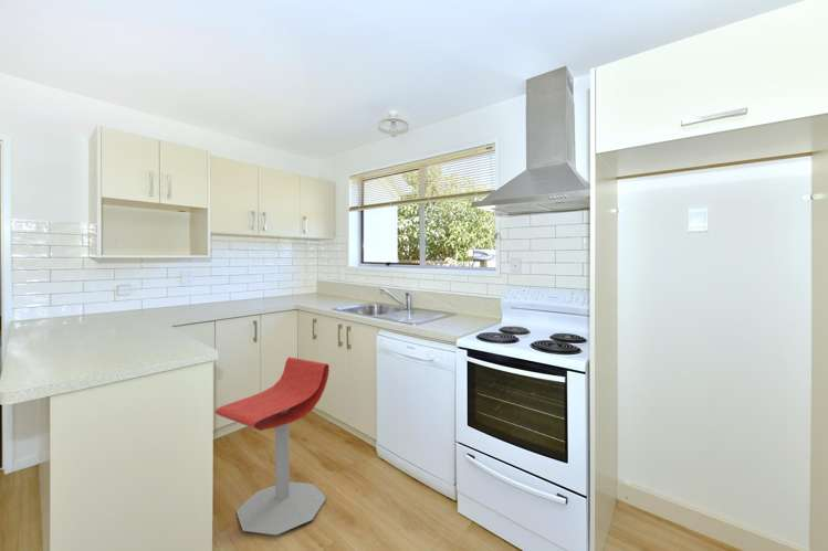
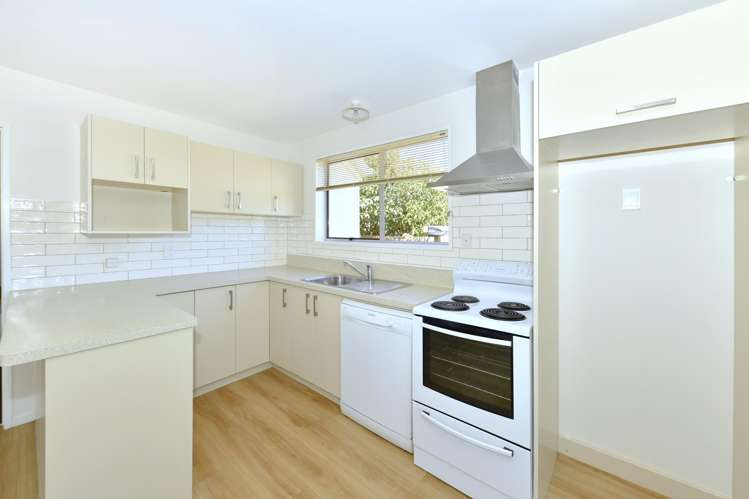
- stool (275, 439)
